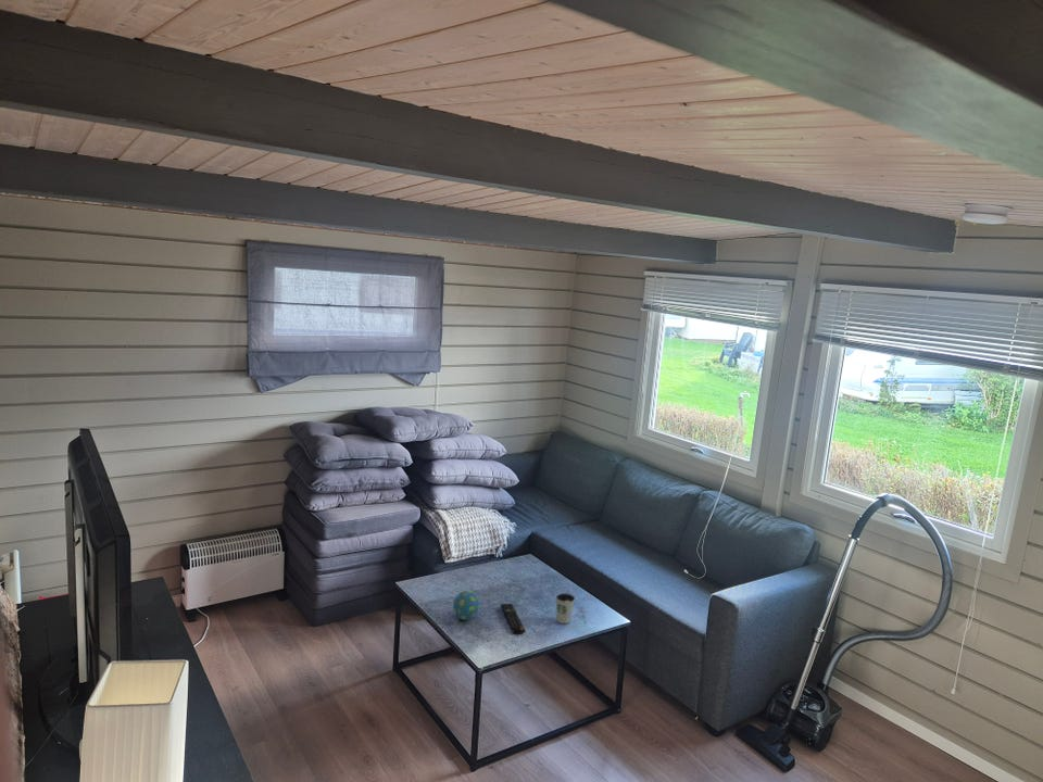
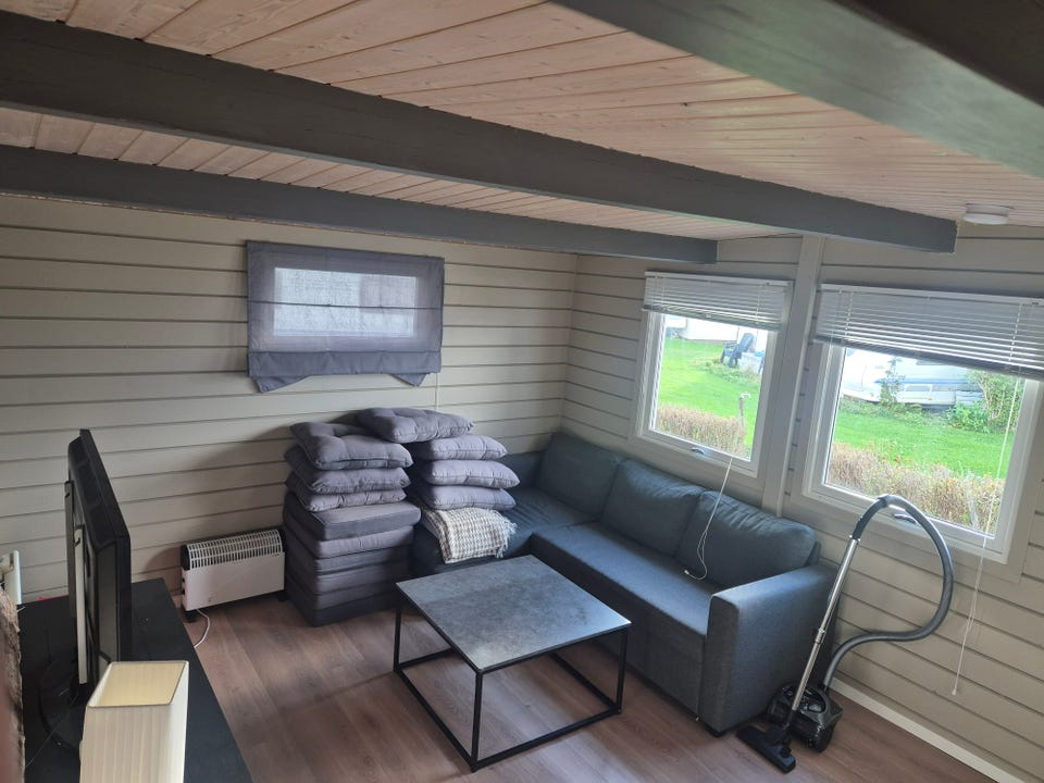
- remote control (512, 618)
- dixie cup (564, 608)
- decorative egg (466, 605)
